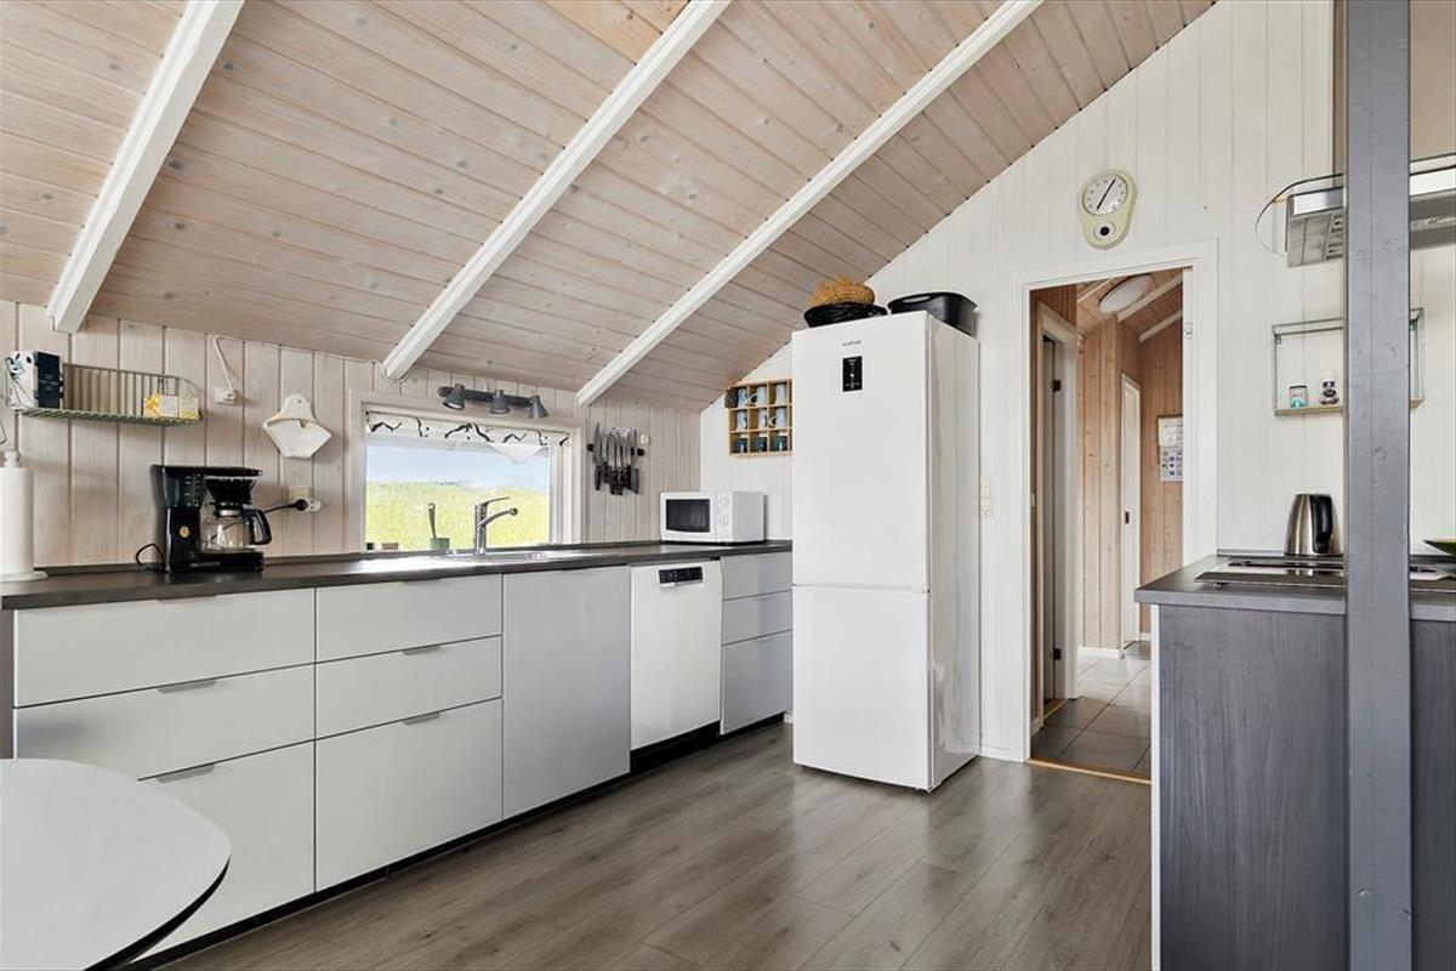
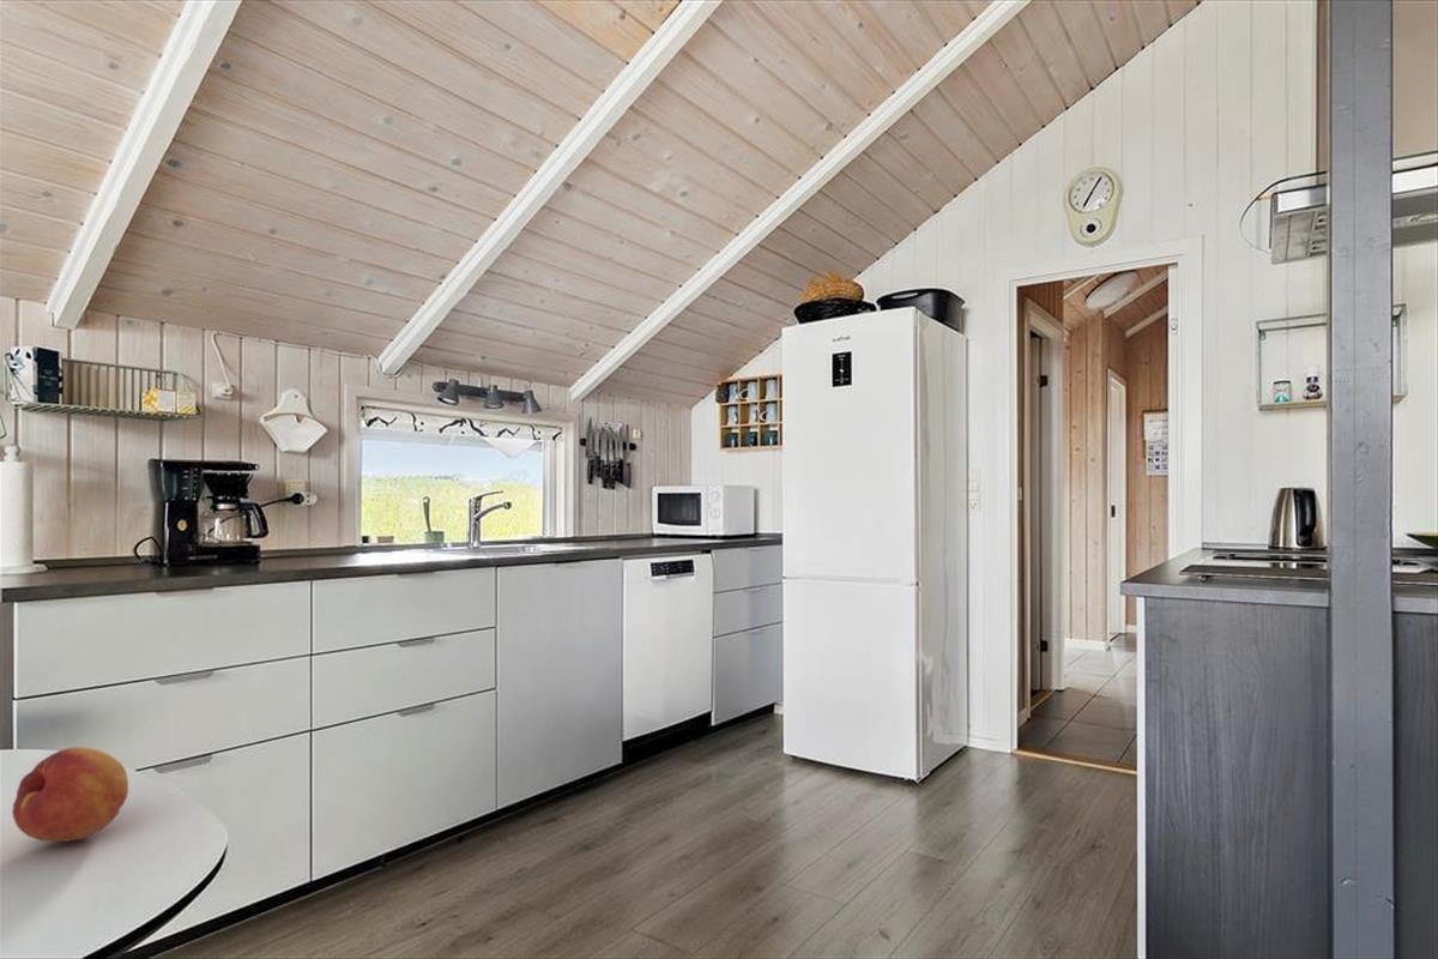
+ fruit (72, 792)
